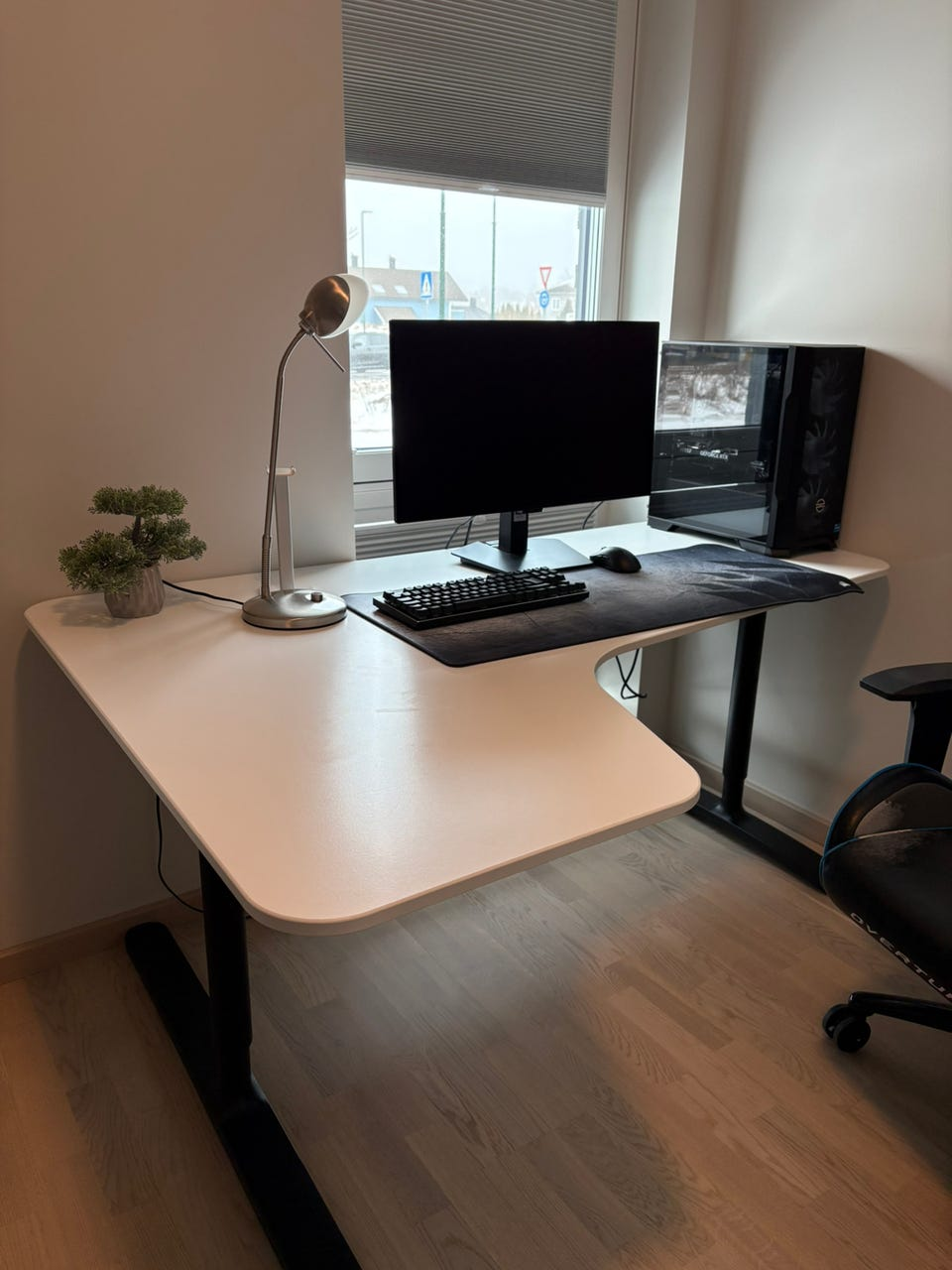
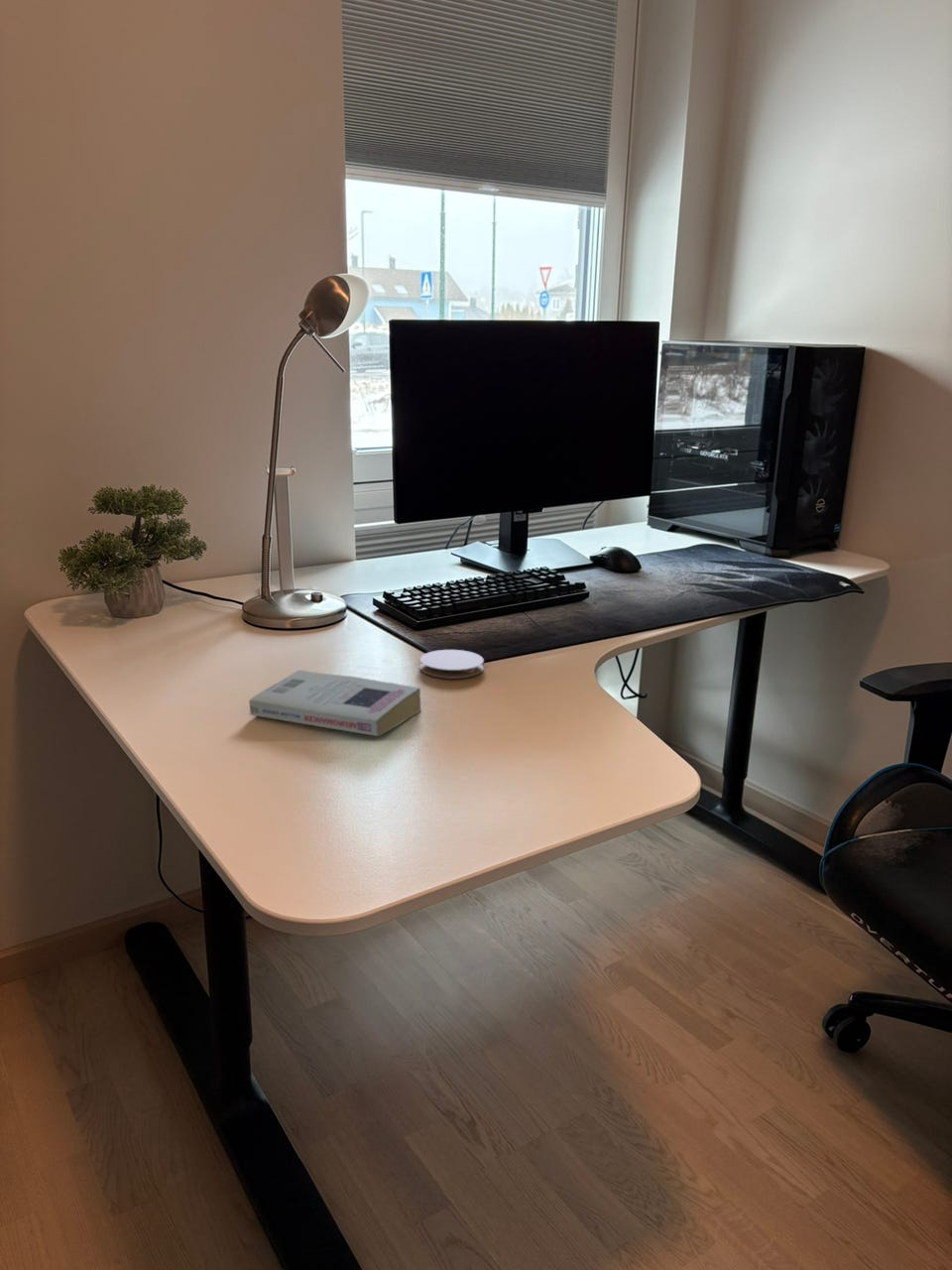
+ coaster (451, 663)
+ book (336, 701)
